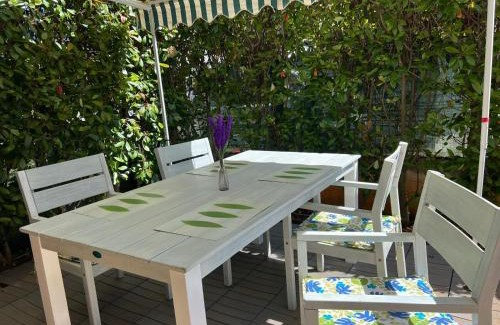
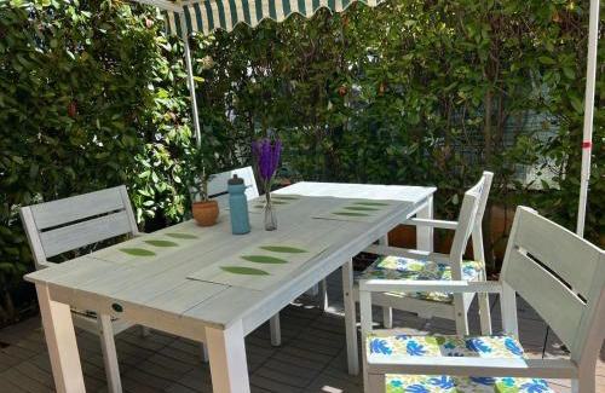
+ potted plant (202, 180)
+ water bottle (237, 203)
